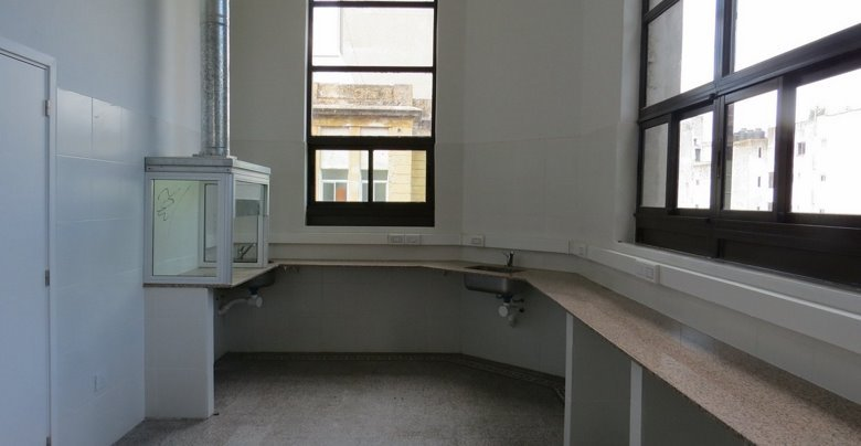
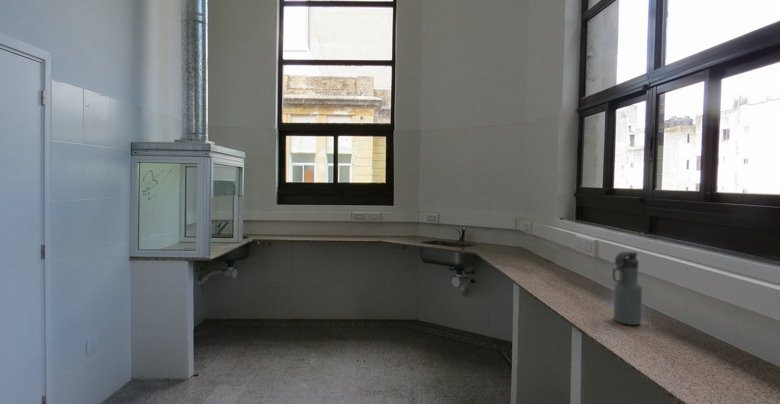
+ water bottle (627, 287)
